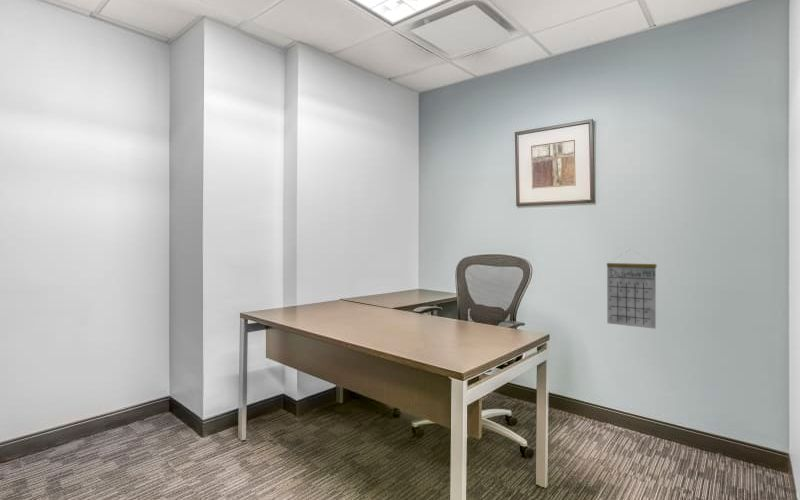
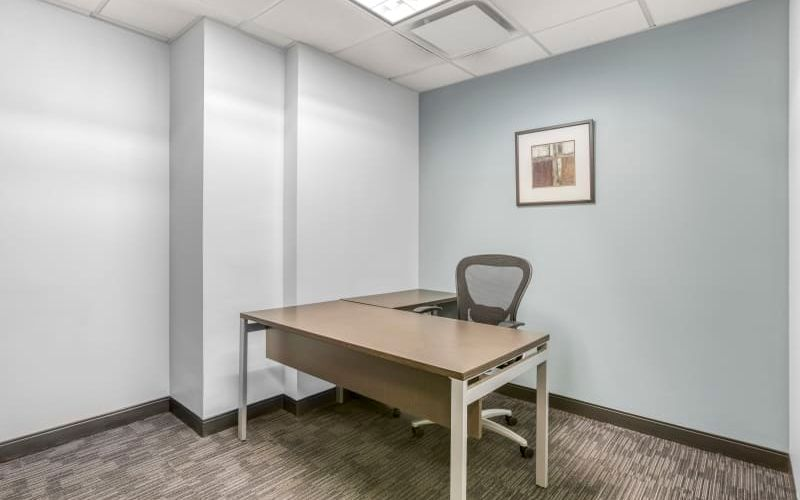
- calendar (630, 287)
